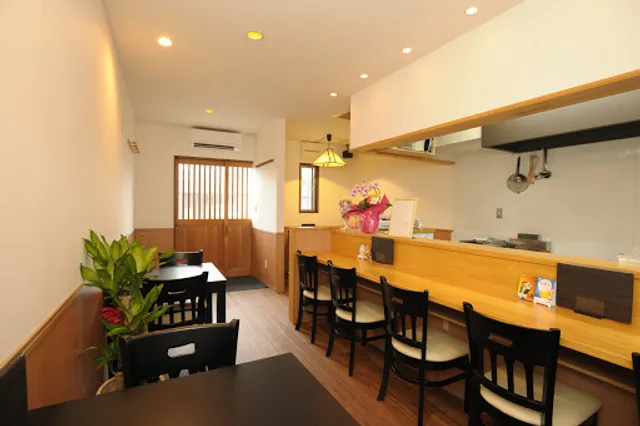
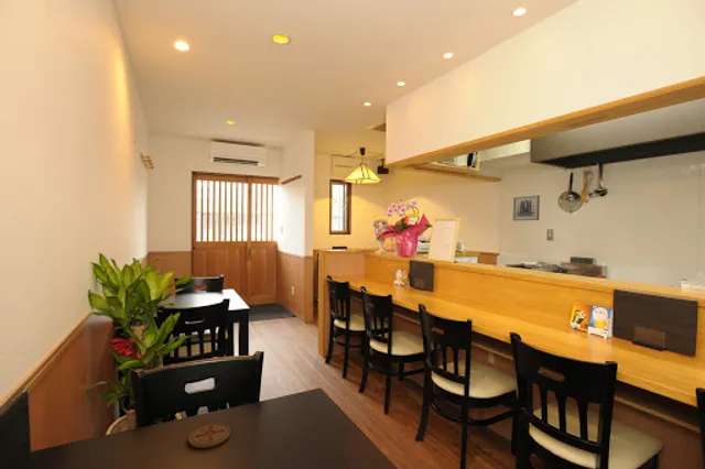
+ coaster (209, 435)
+ wall art (525, 208)
